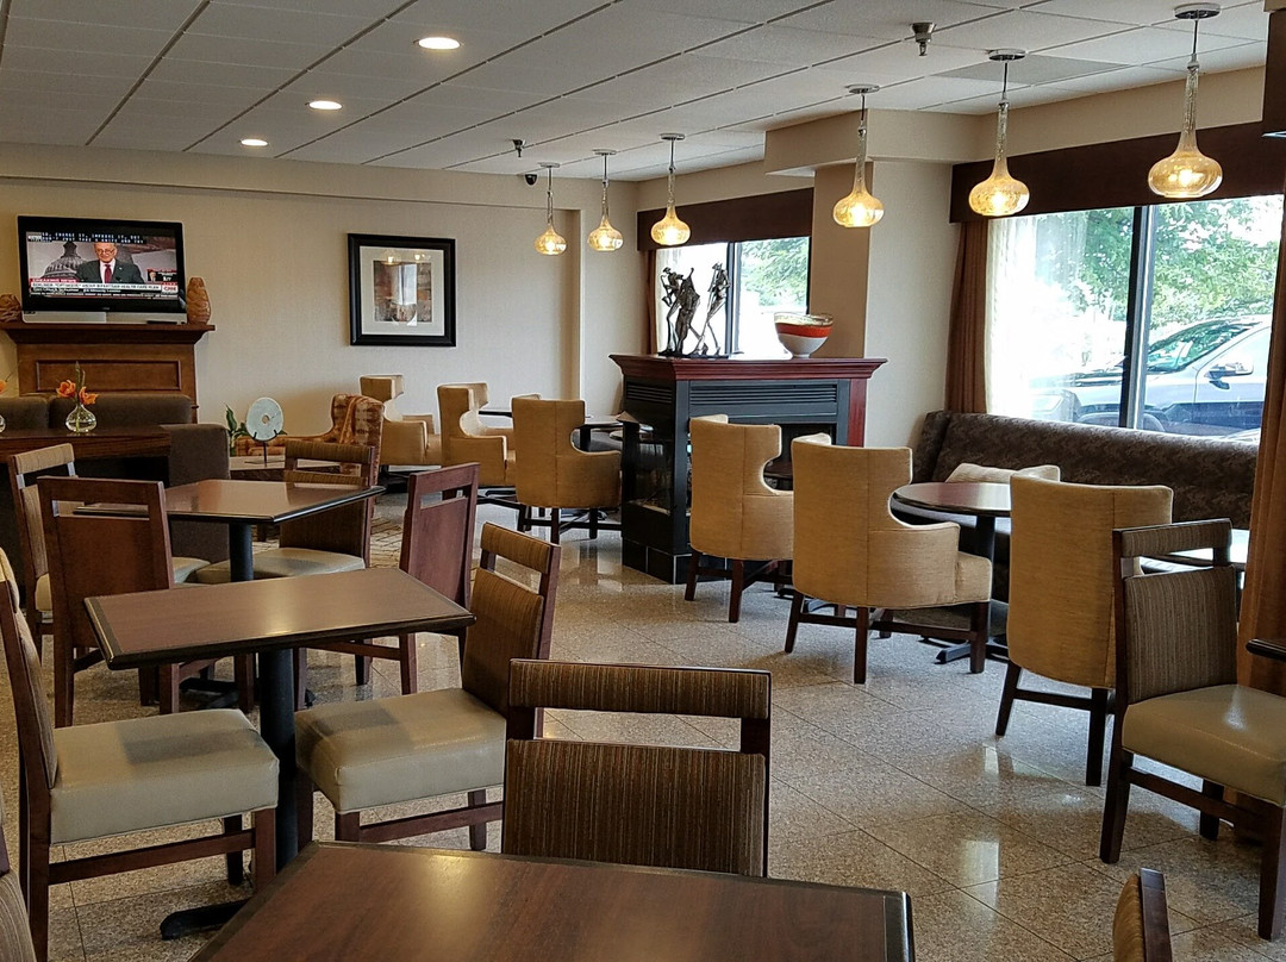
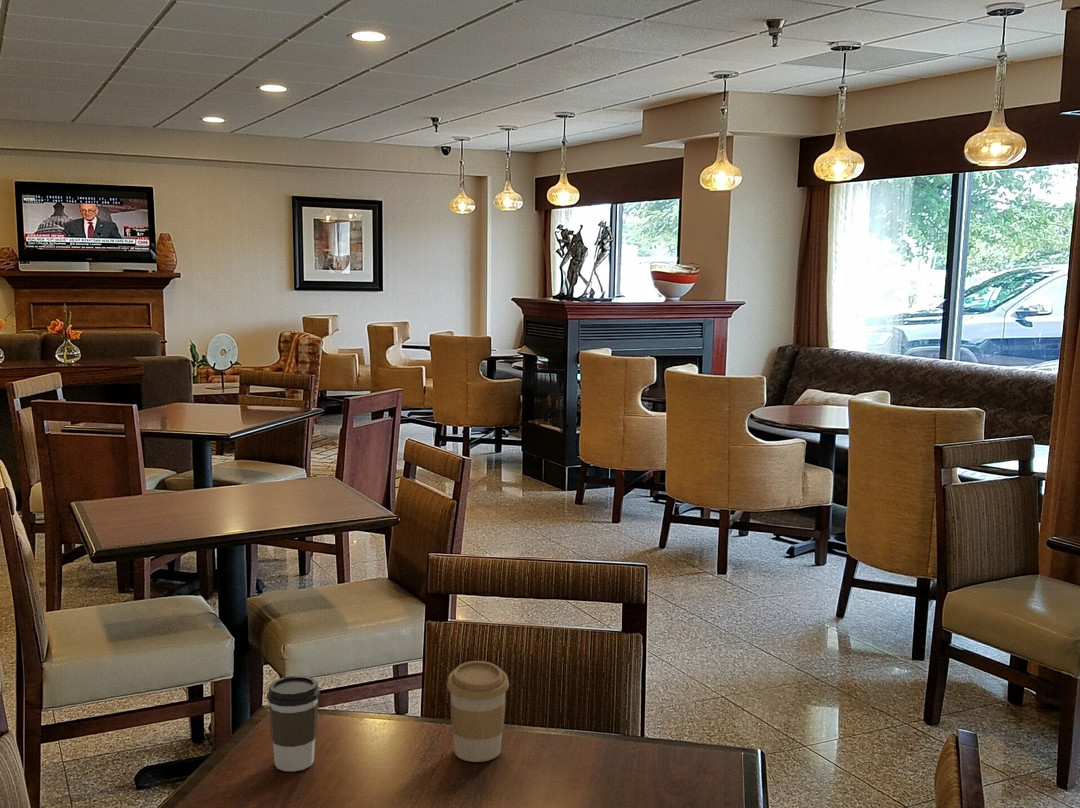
+ coffee cup (477, 710)
+ coffee cup (293, 723)
